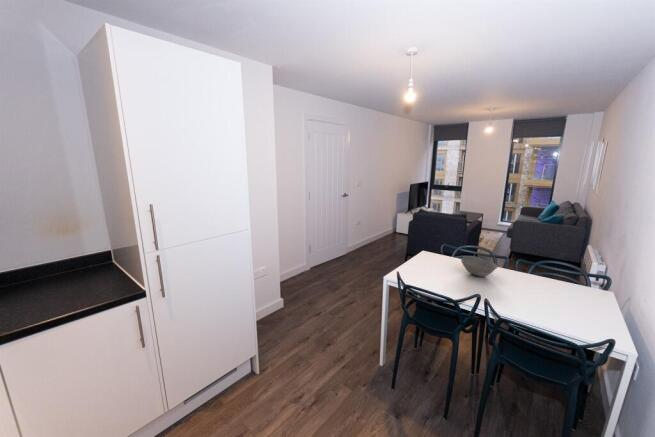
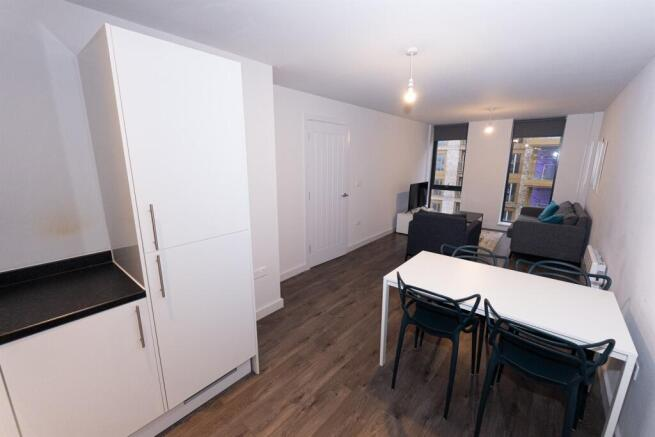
- bowl (478, 268)
